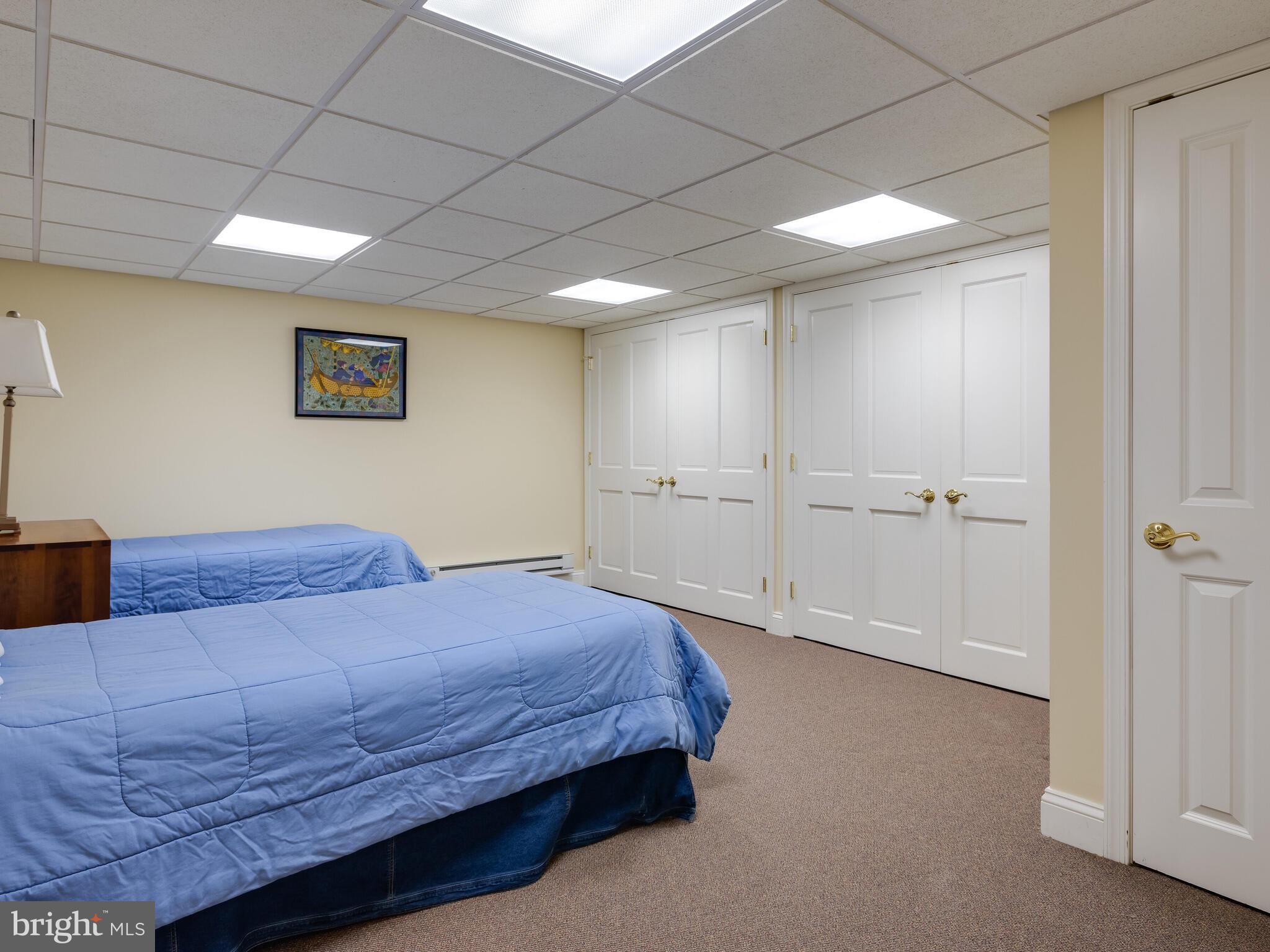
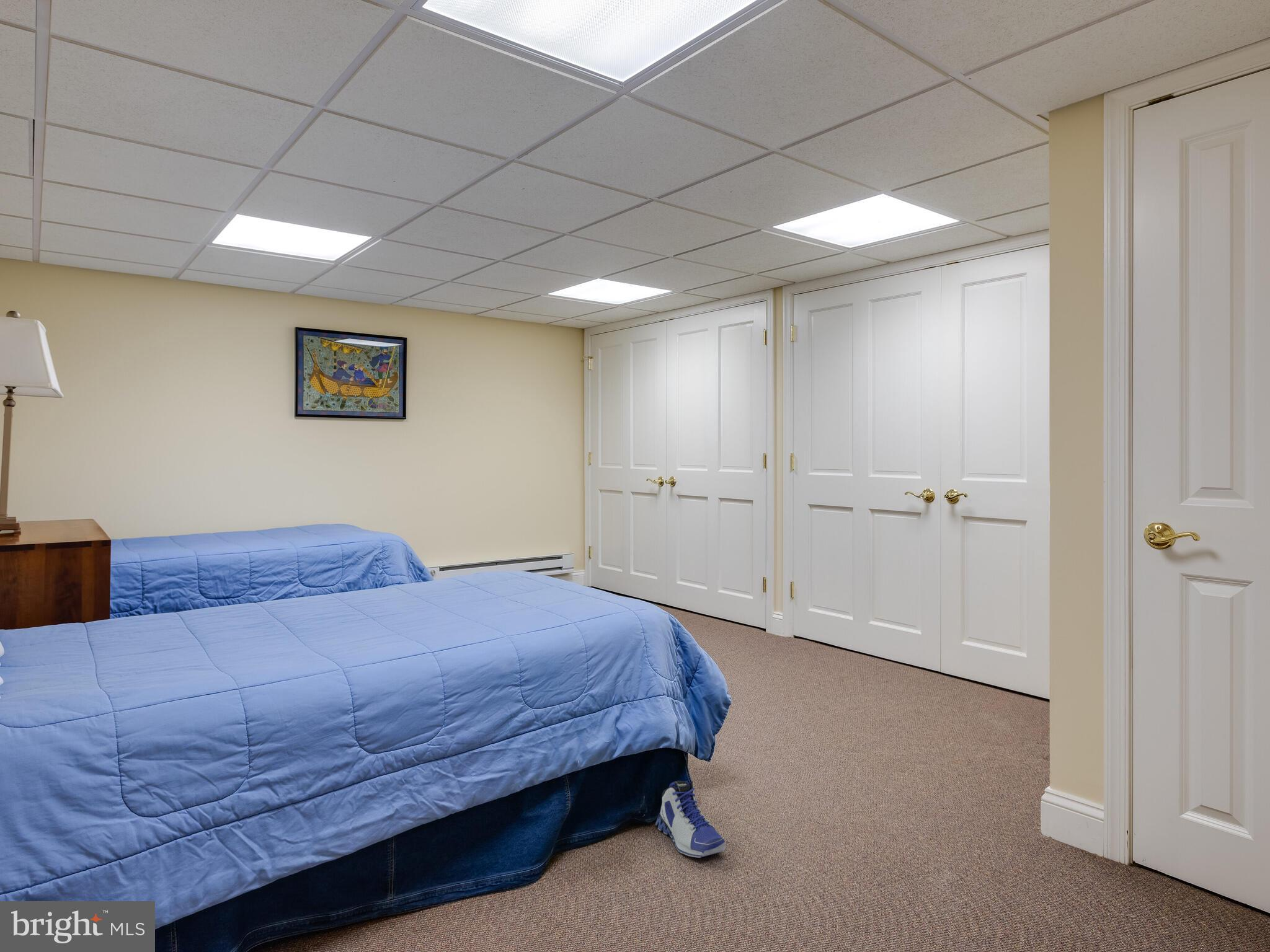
+ sneaker (685, 813)
